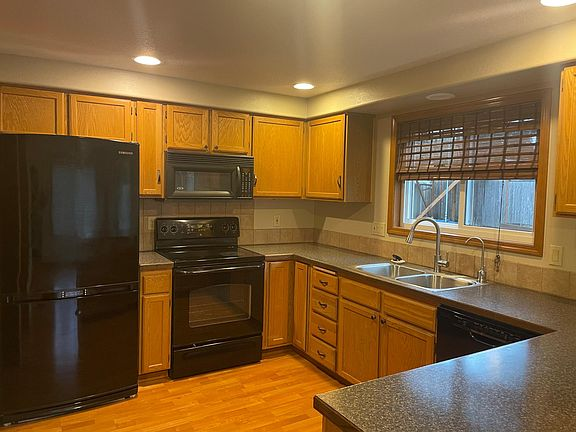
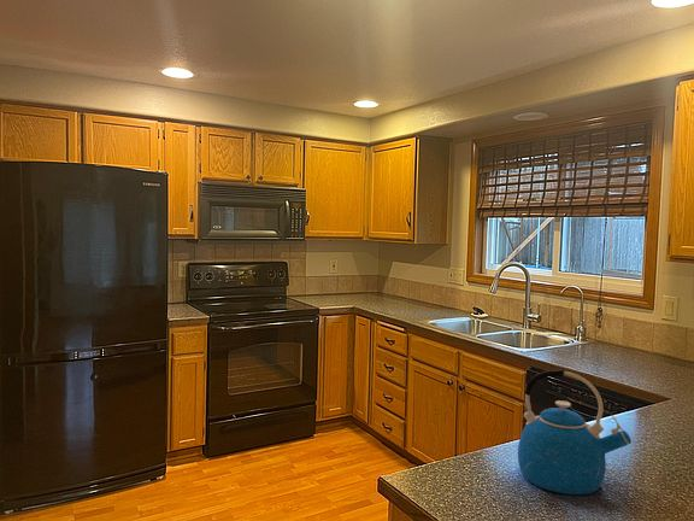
+ kettle (572, 426)
